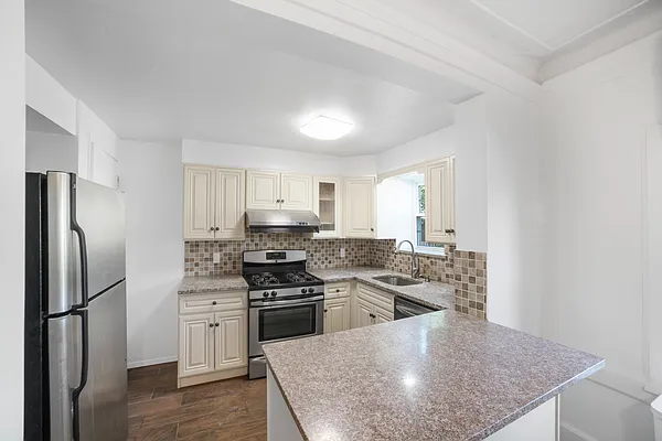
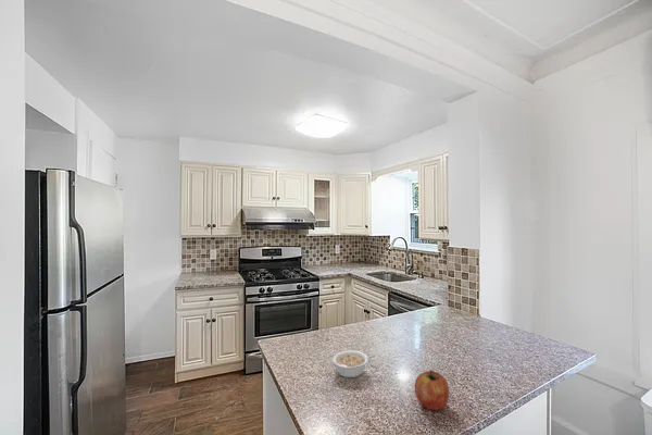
+ legume (351, 363)
+ fruit (431, 387)
